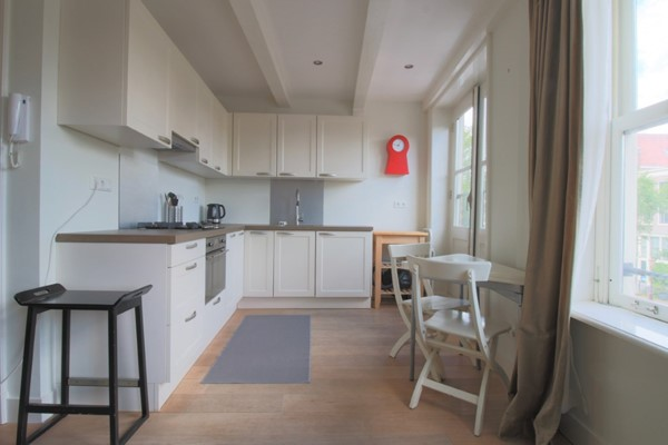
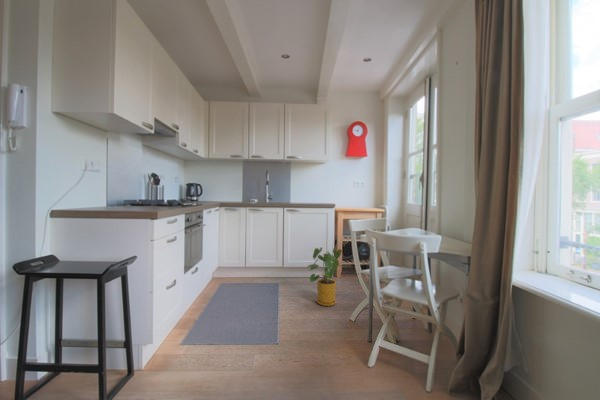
+ house plant (324, 276)
